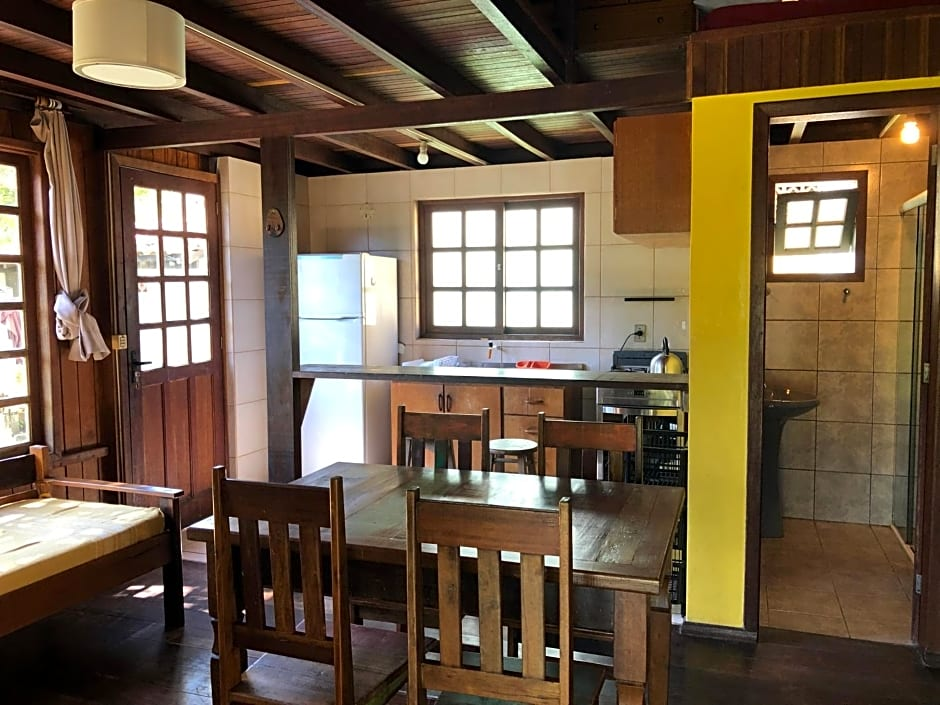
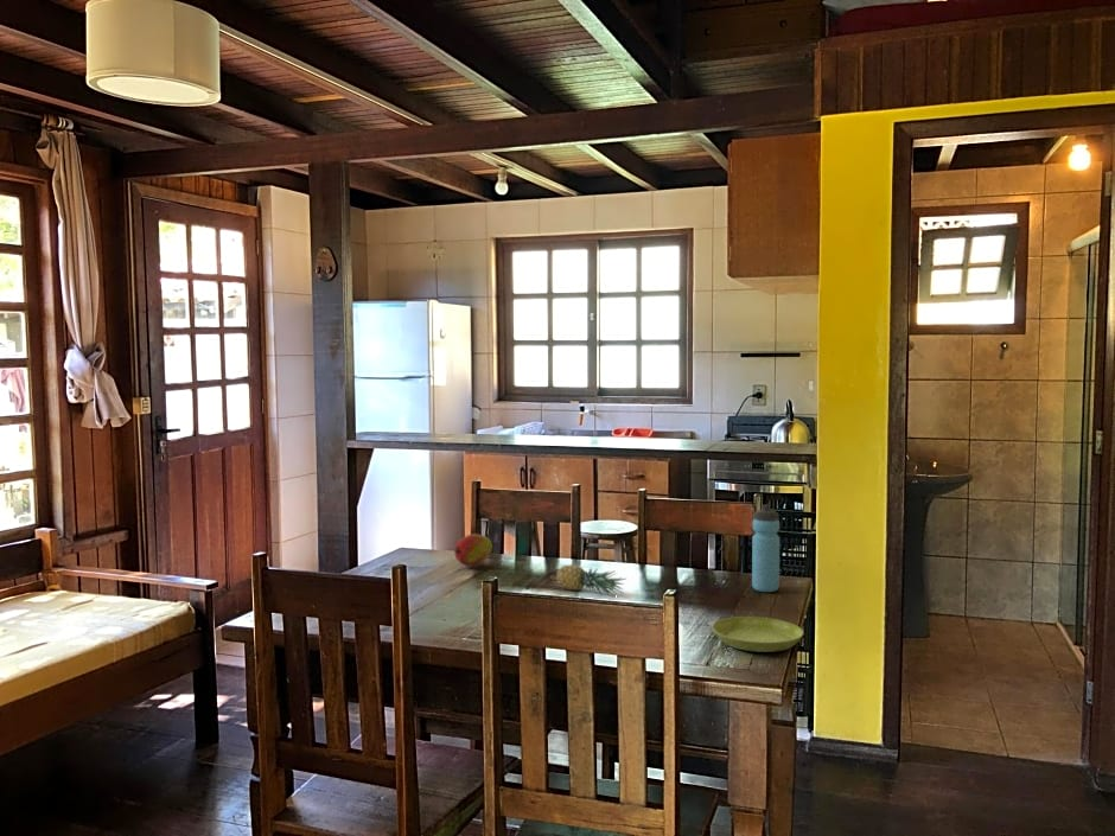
+ fruit (591, 579)
+ water bottle (765, 547)
+ saucer (757, 634)
+ fruit (472, 549)
